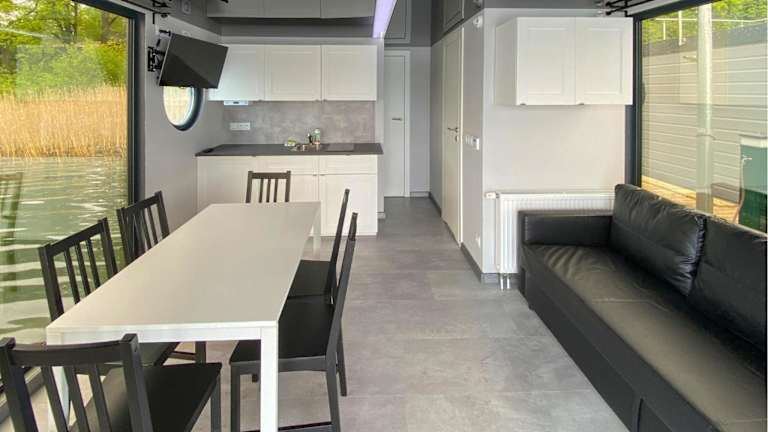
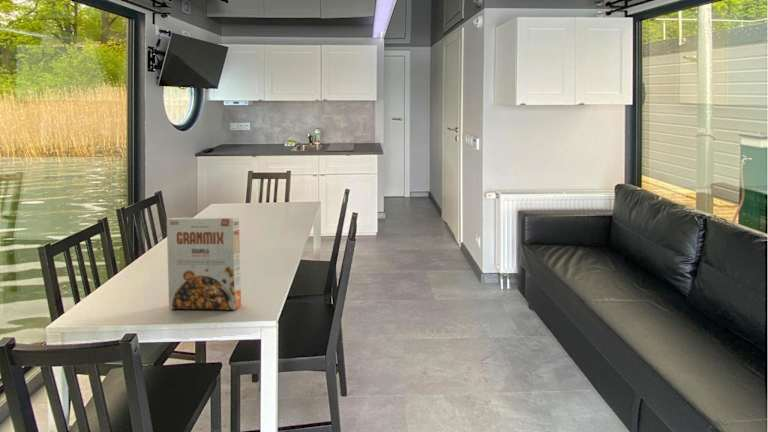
+ cereal box (204, 262)
